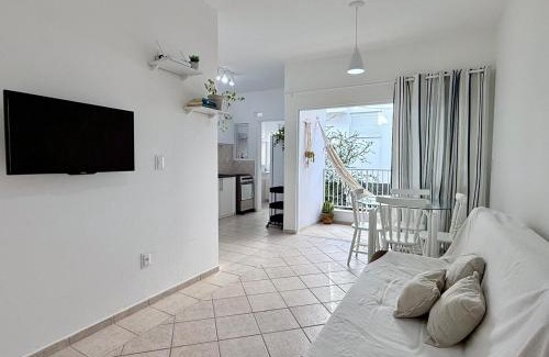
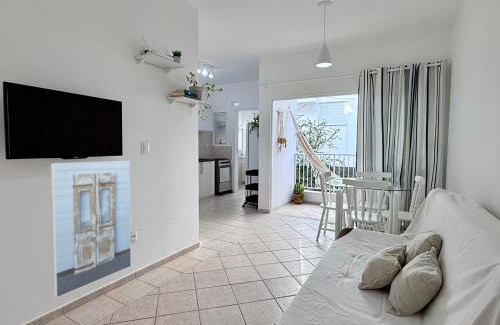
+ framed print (96, 221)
